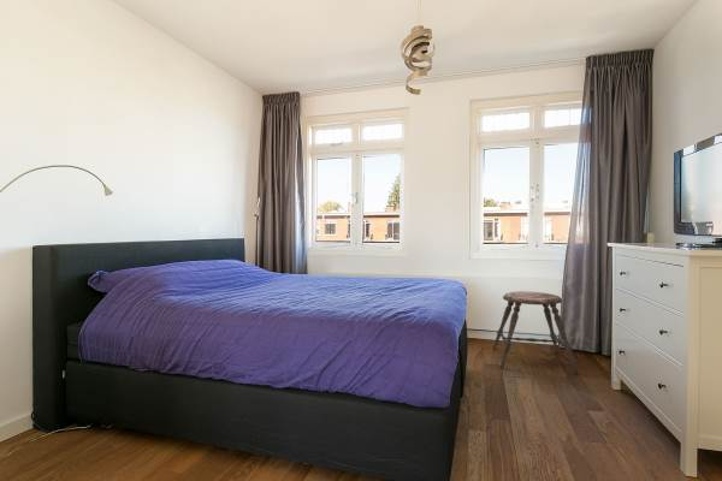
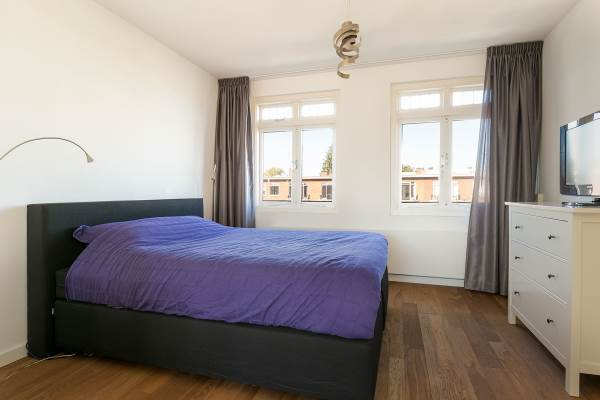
- stool (531, 338)
